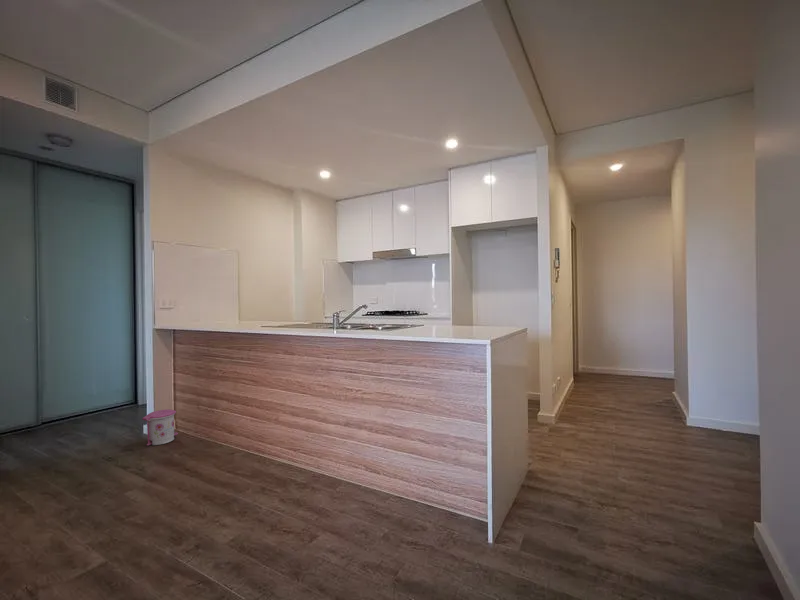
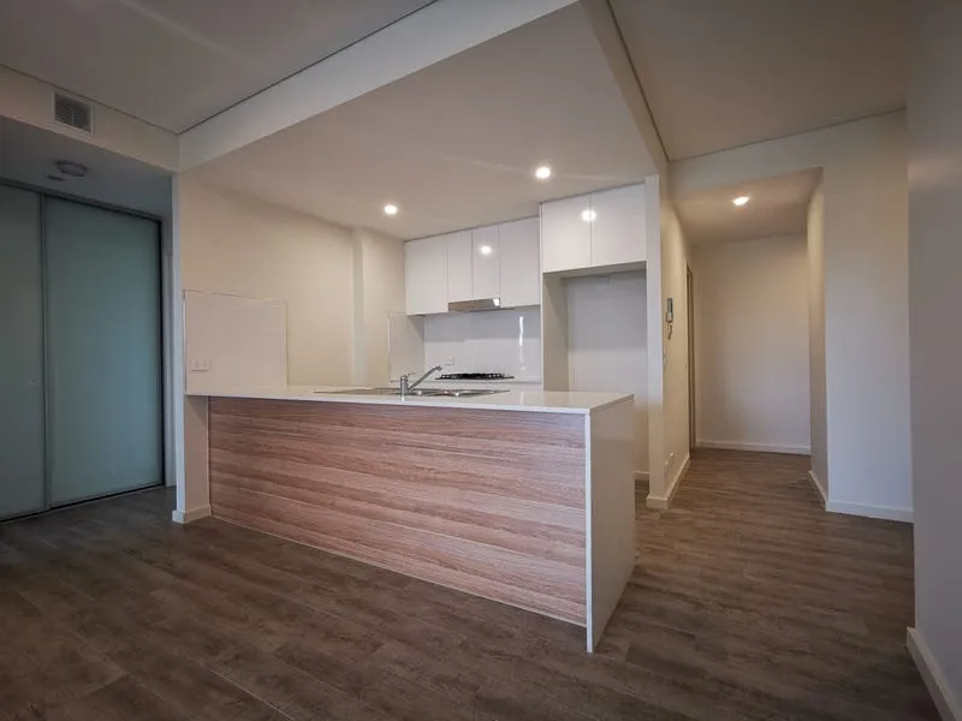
- trash can (160, 426)
